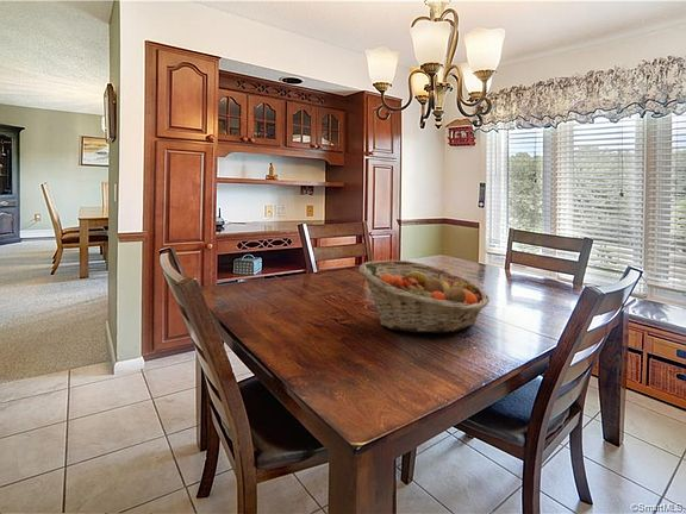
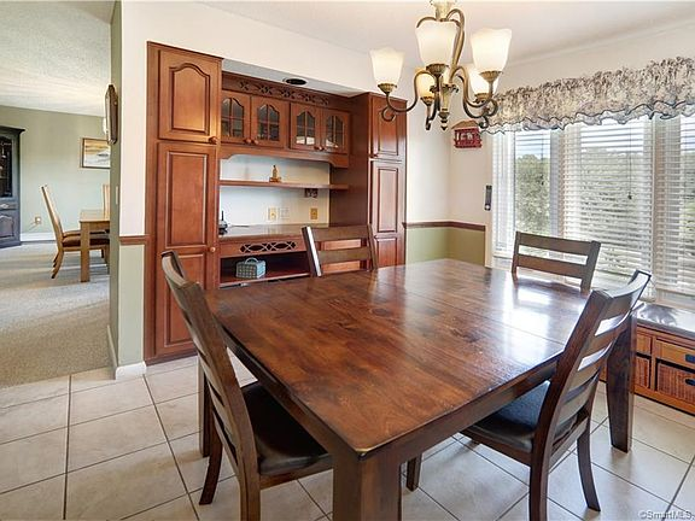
- fruit basket (423, 292)
